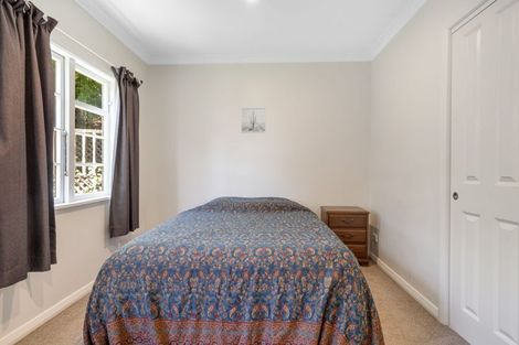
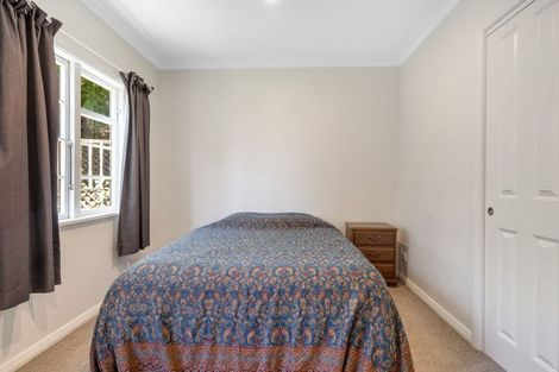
- wall art (253, 120)
